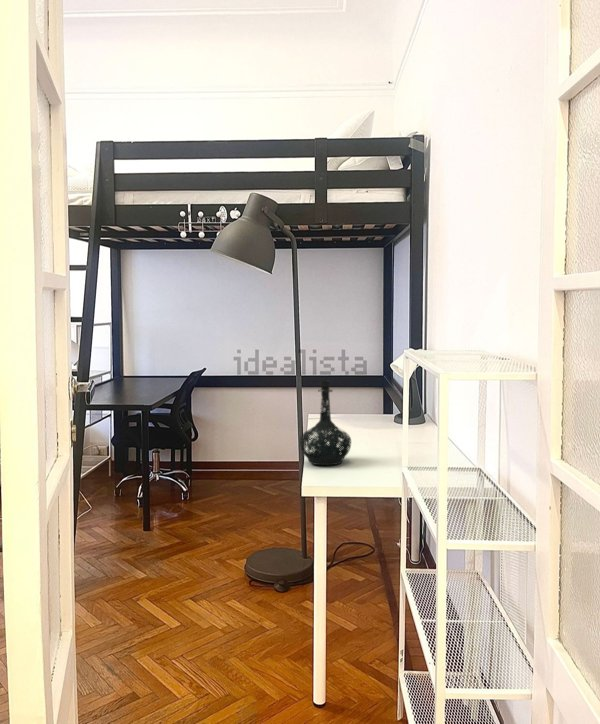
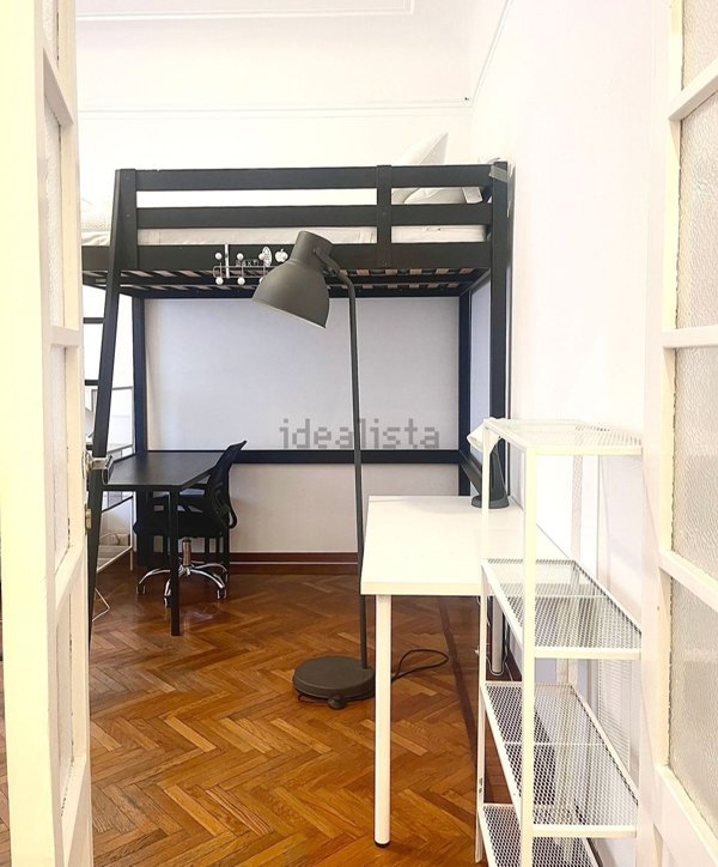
- bottle (325, 421)
